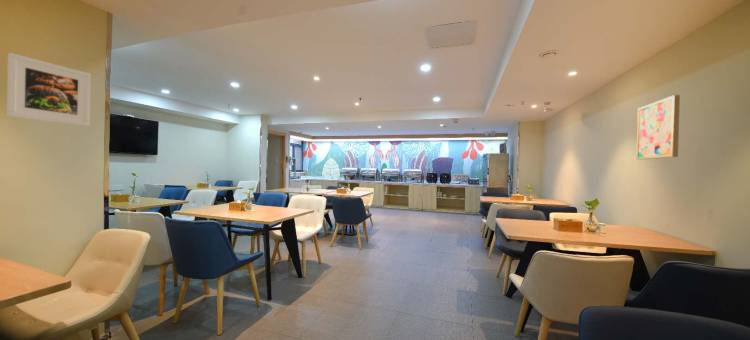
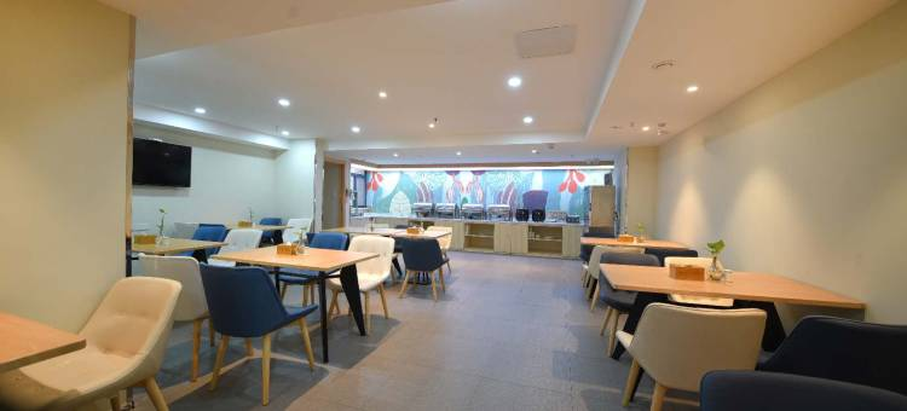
- wall art (655, 130)
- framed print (52, 92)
